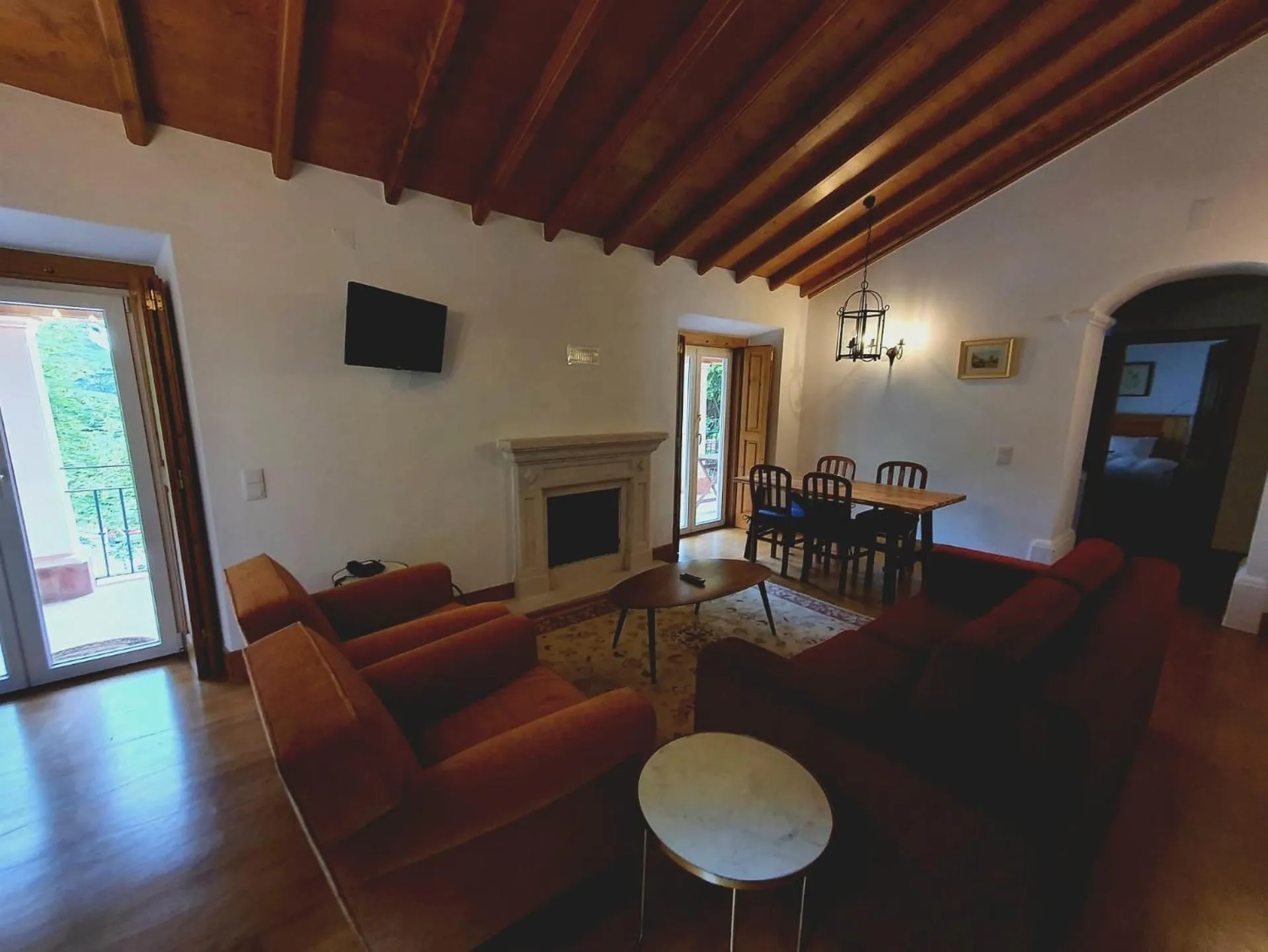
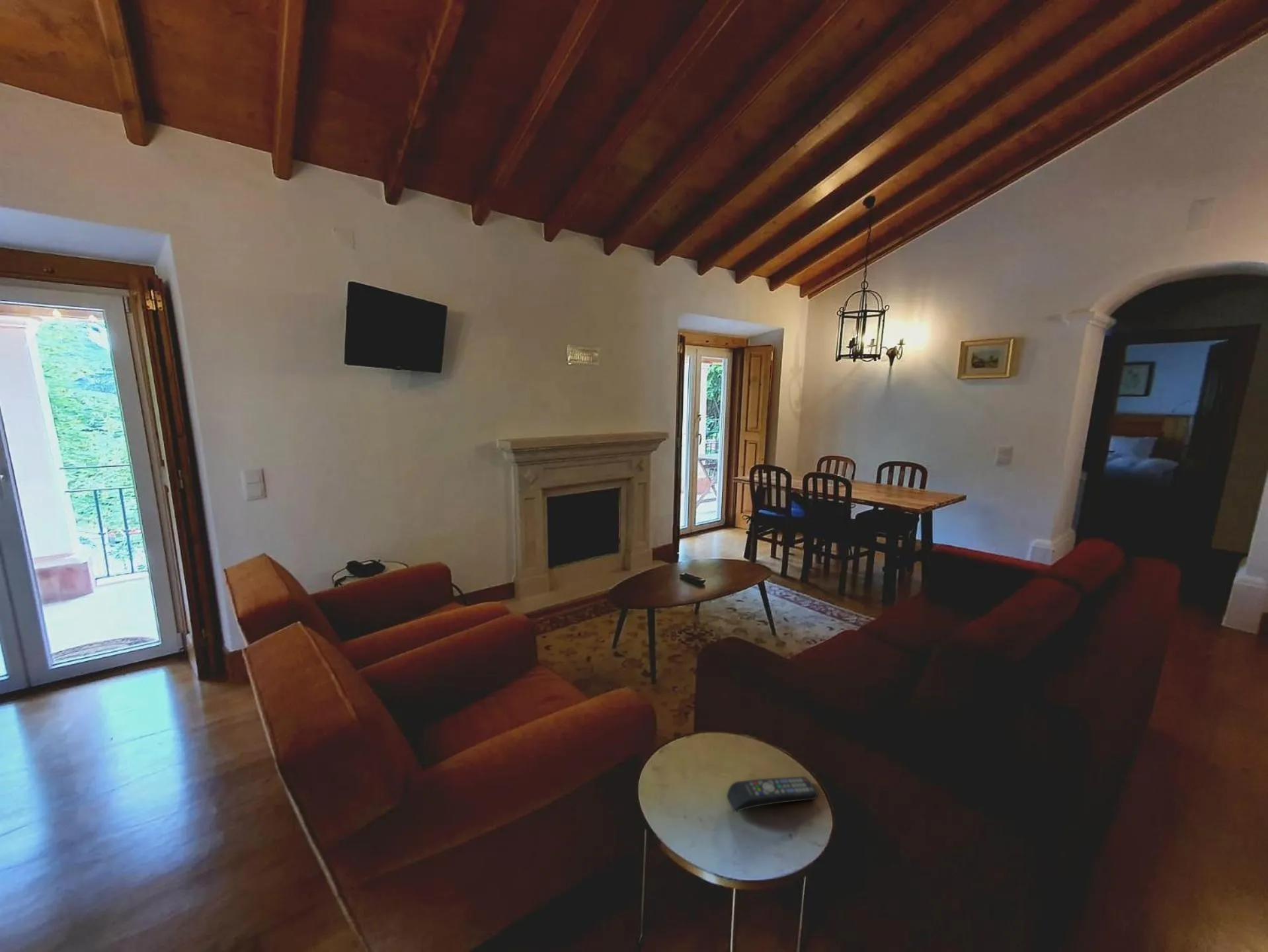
+ remote control (772, 791)
